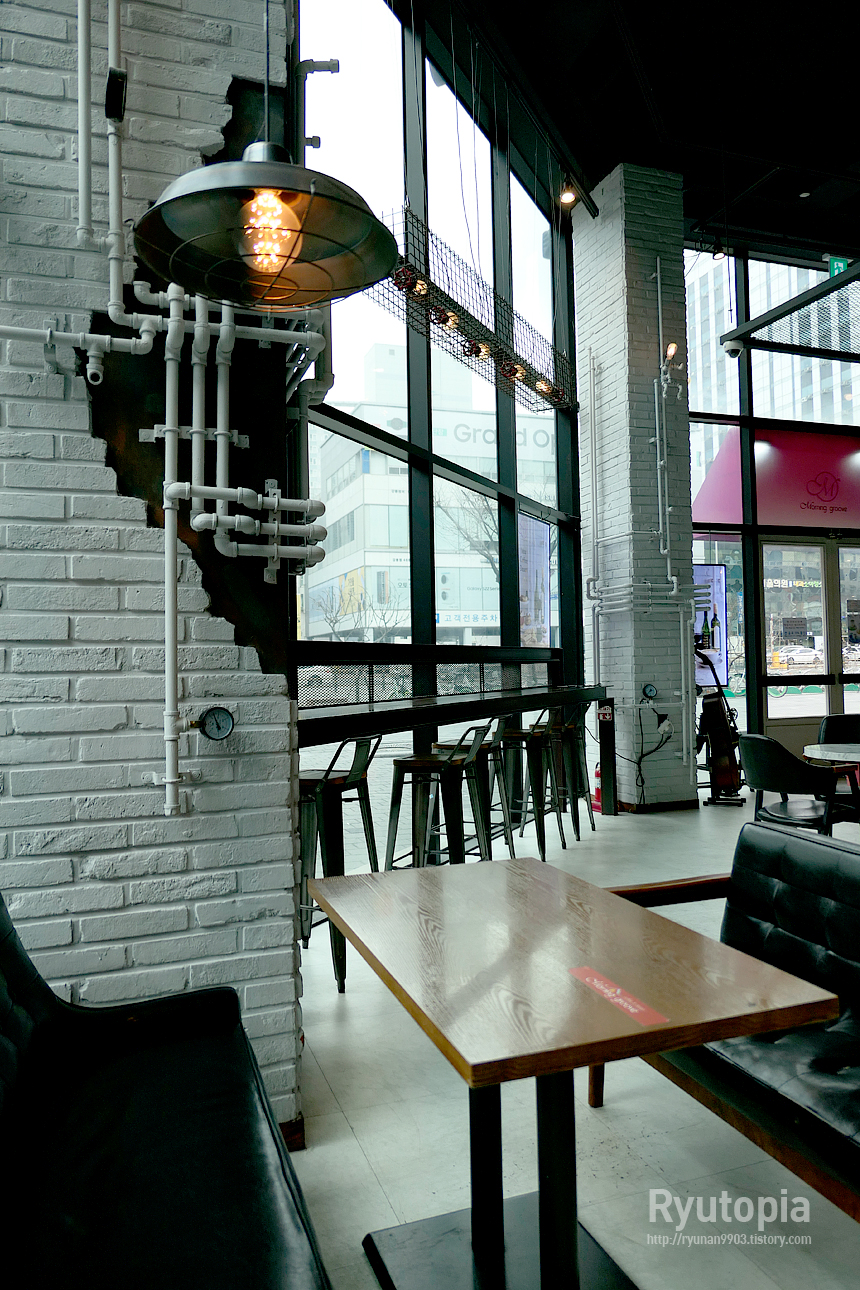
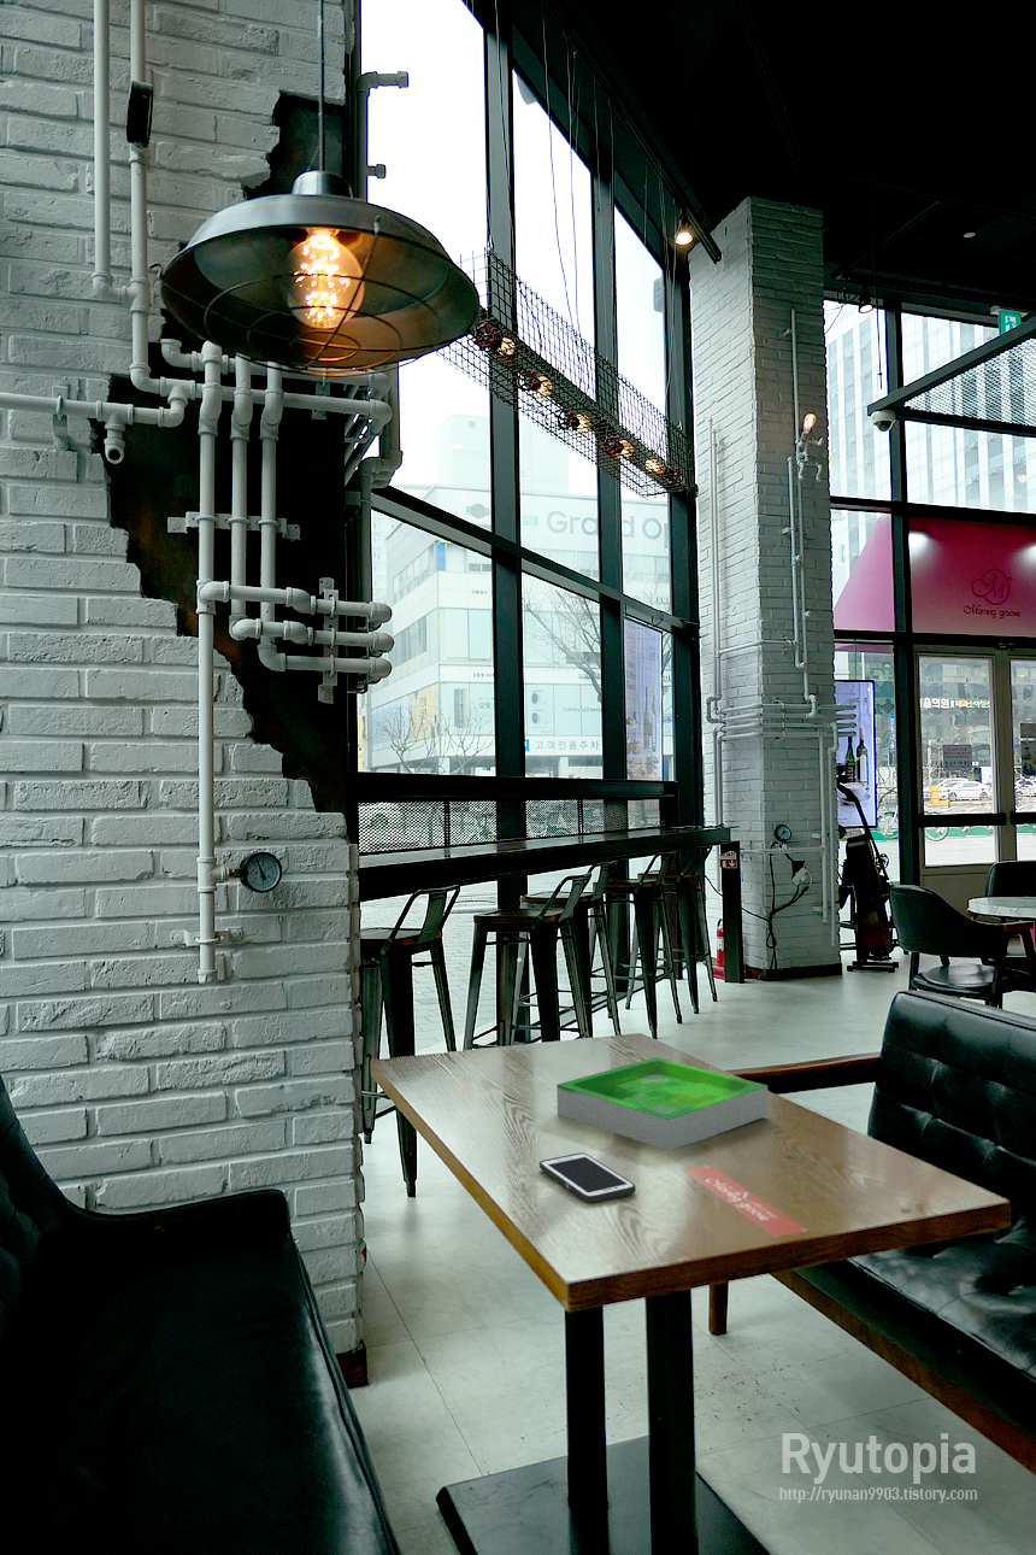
+ cell phone (585, 1176)
+ tray (661, 1099)
